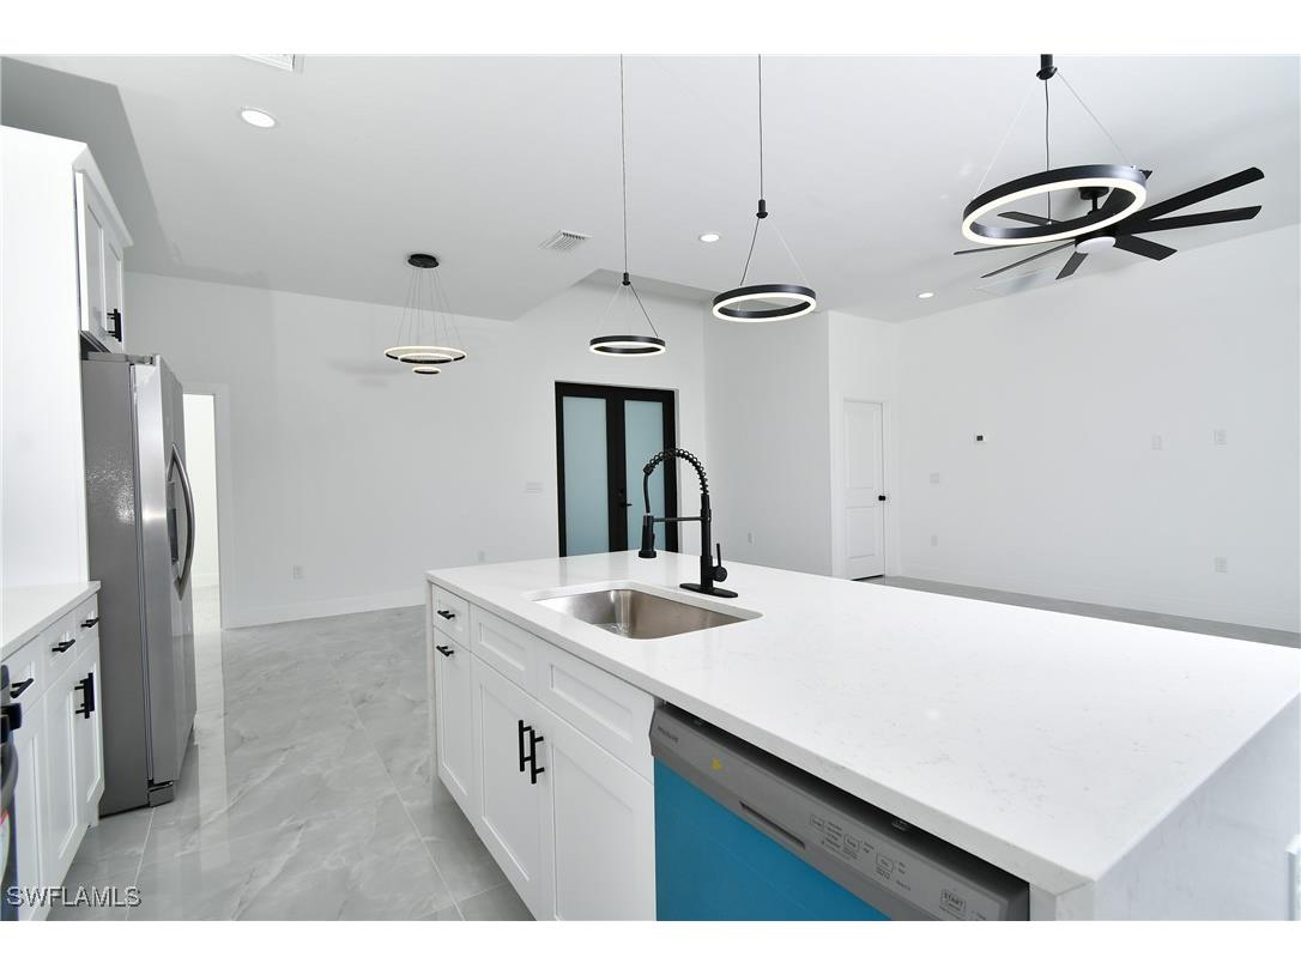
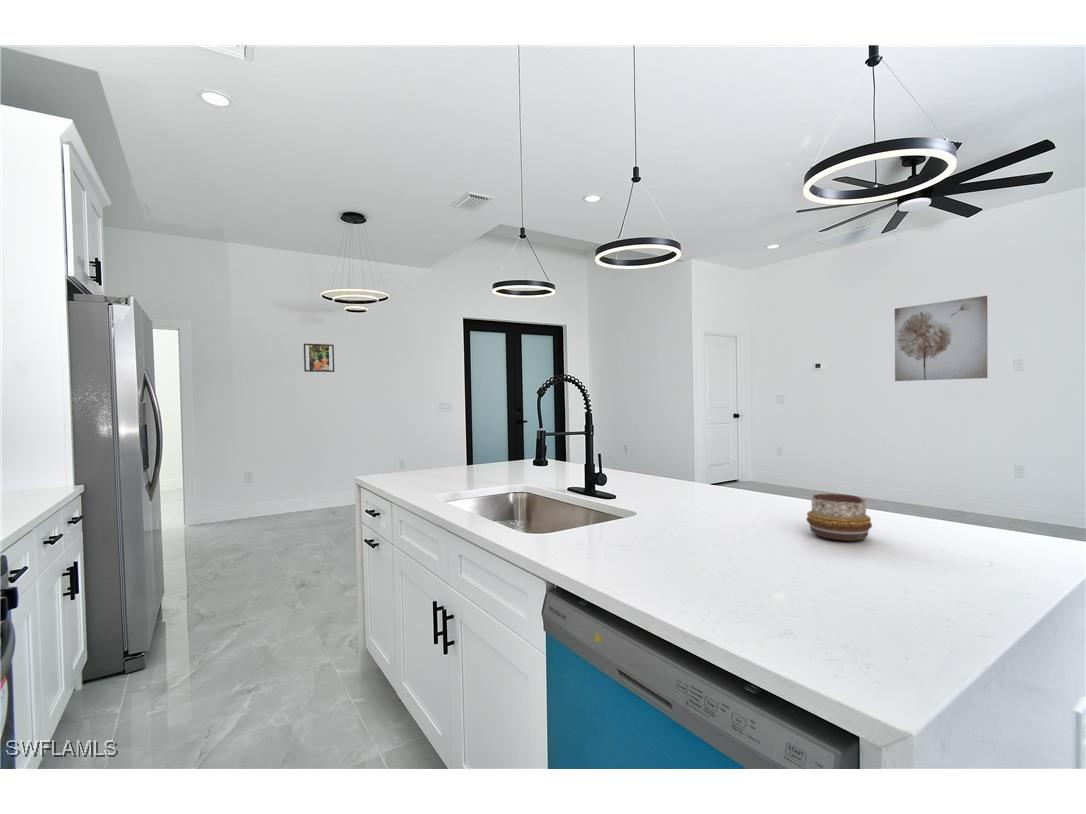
+ decorative bowl (838, 516)
+ wall art (938, 341)
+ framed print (319, 357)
